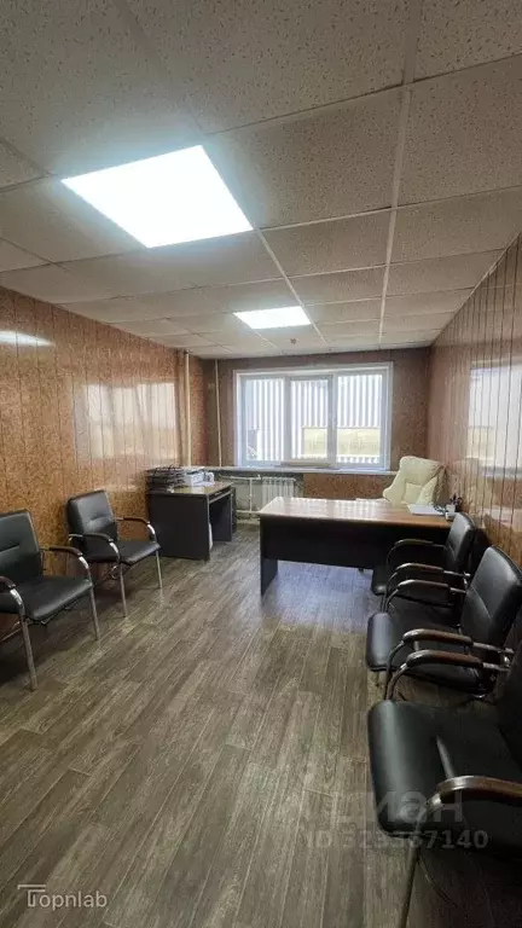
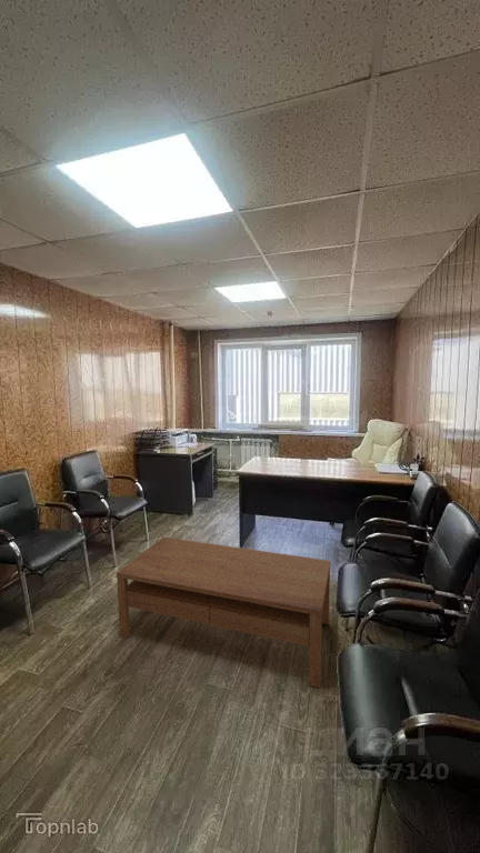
+ coffee table (227, 598)
